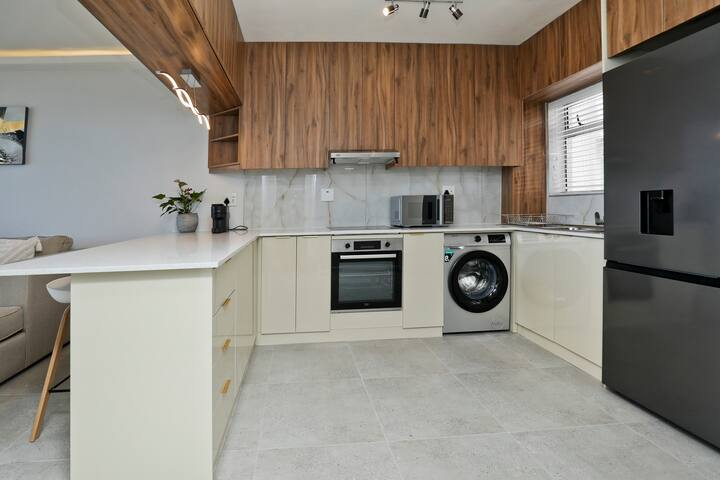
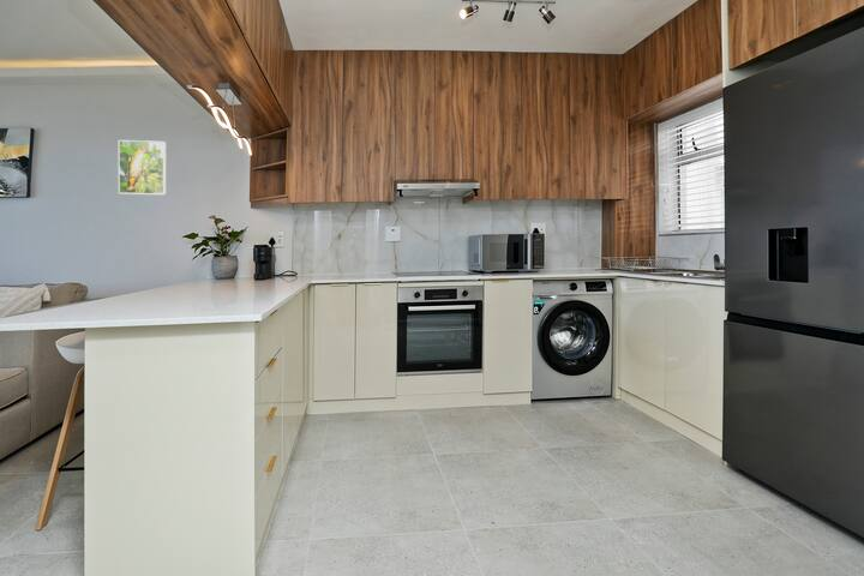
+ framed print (142, 167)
